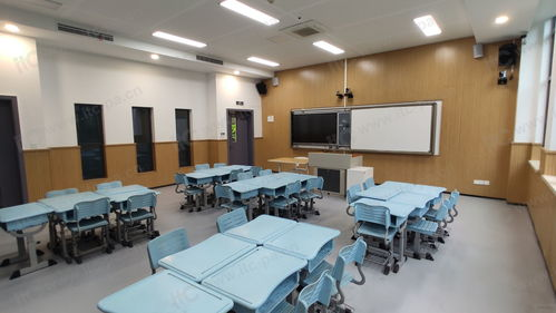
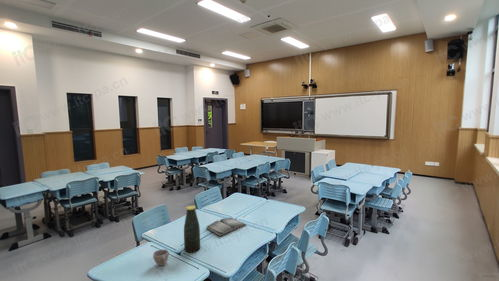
+ cup (162, 259)
+ hardback book (226, 224)
+ bottle (191, 228)
